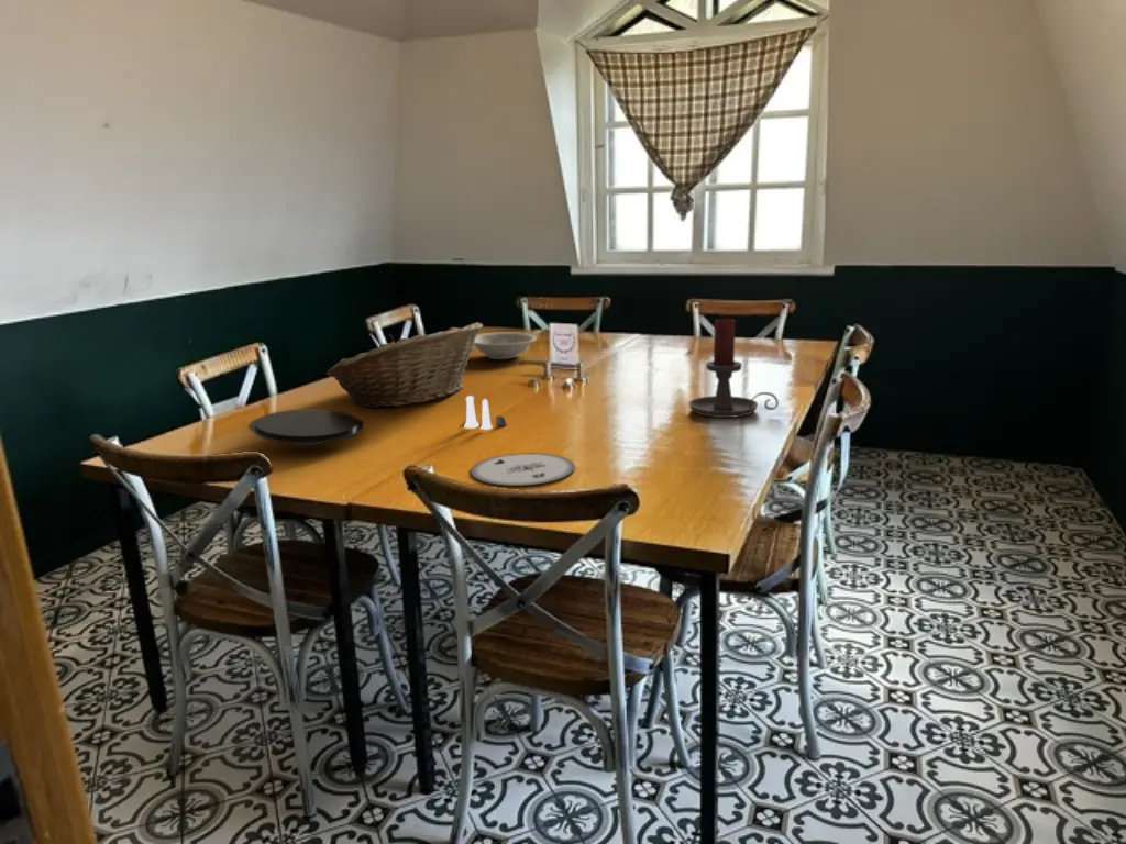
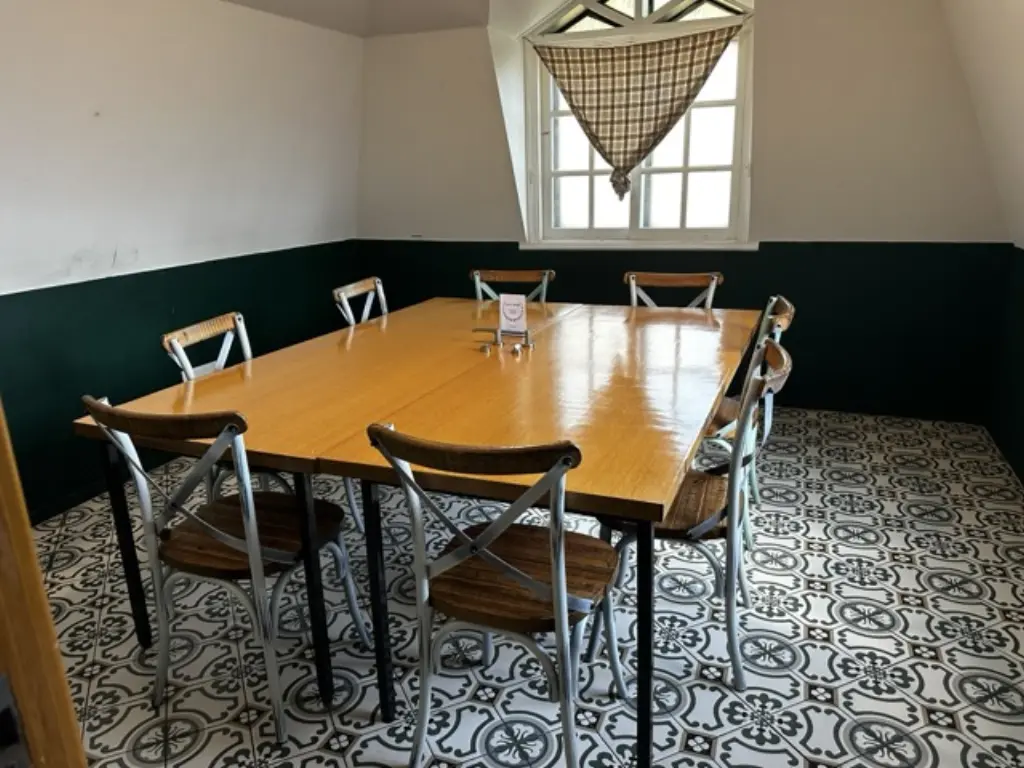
- bowl (503, 346)
- plate (308, 429)
- salt and pepper shaker set (482, 410)
- plate (522, 466)
- fruit basket (409, 360)
- candle holder (733, 365)
